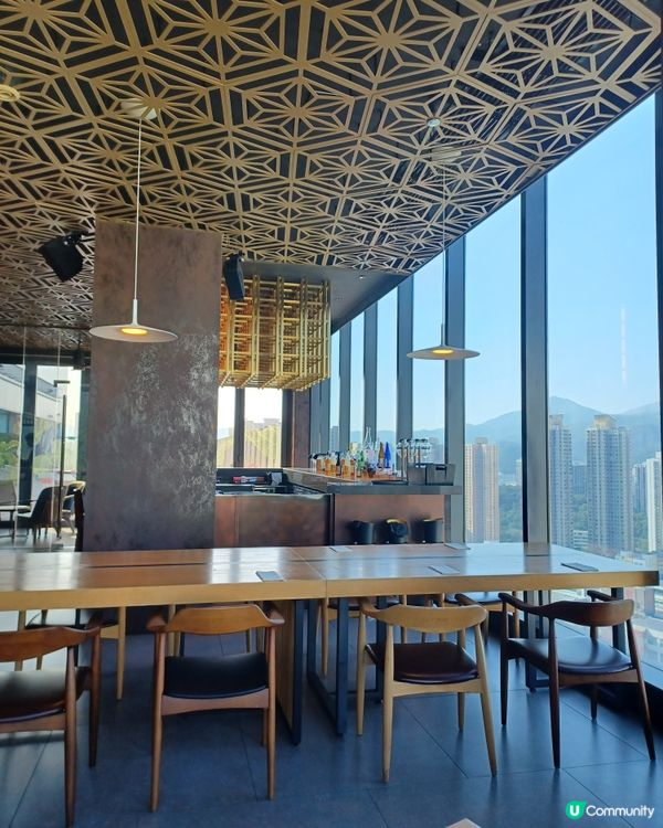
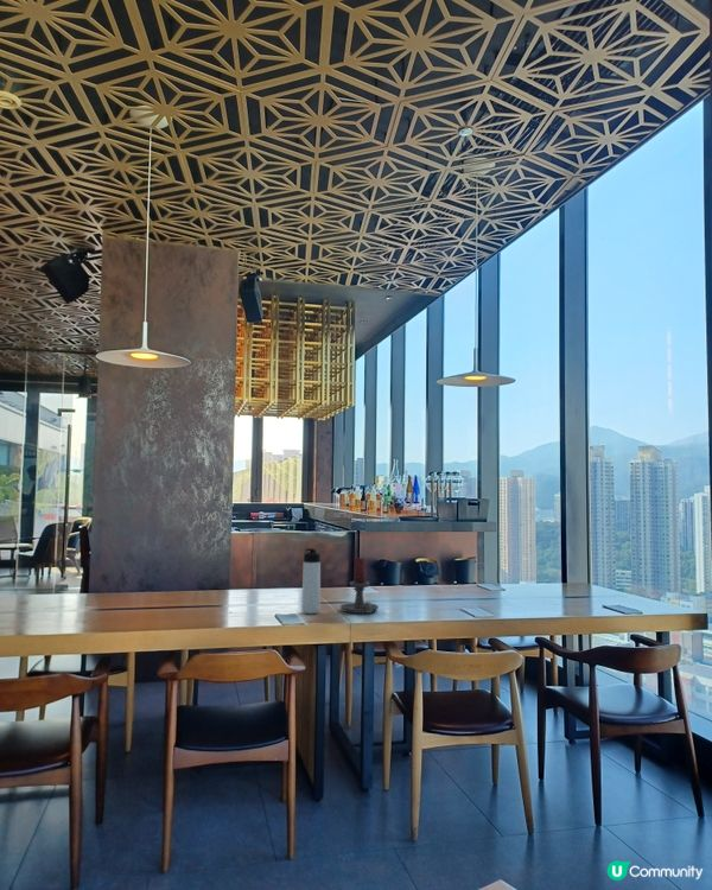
+ candle holder (361, 584)
+ thermos bottle (311, 580)
